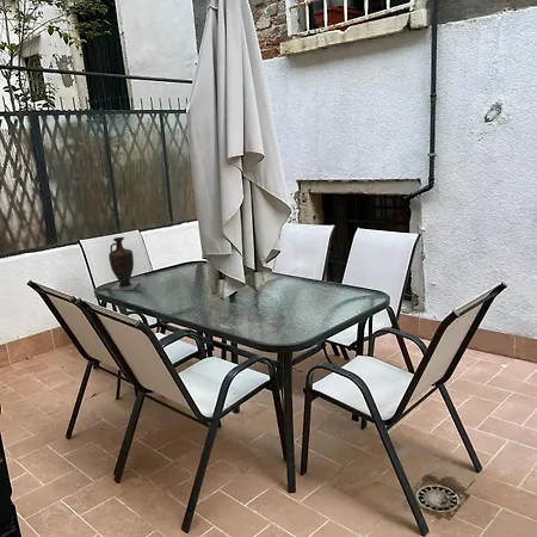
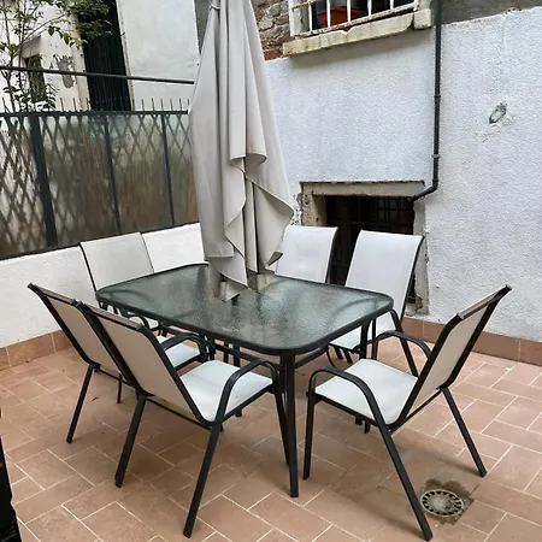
- vase (122, 263)
